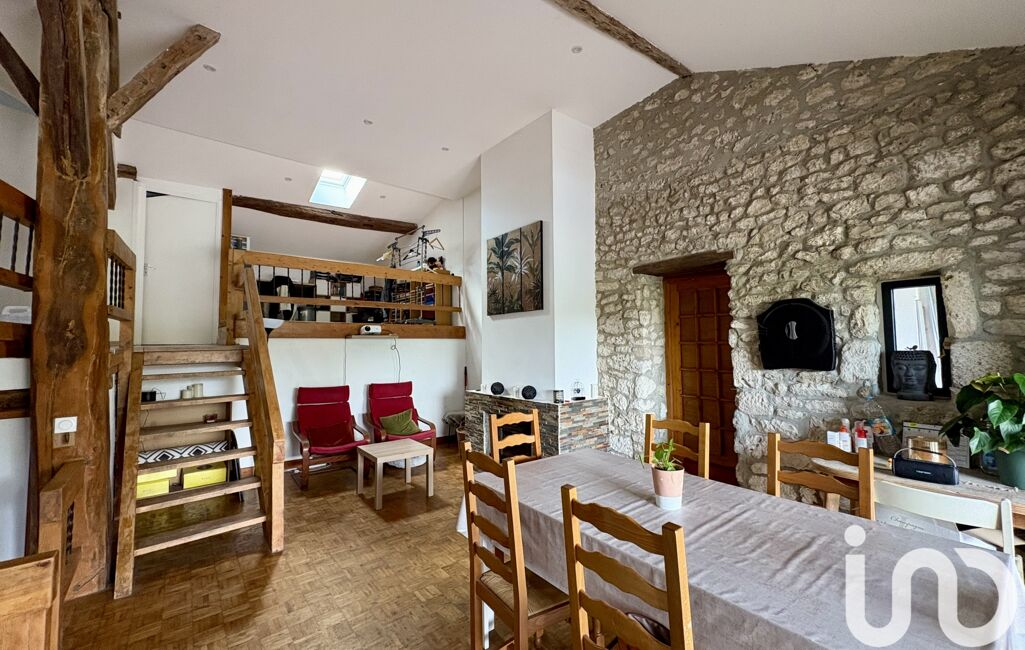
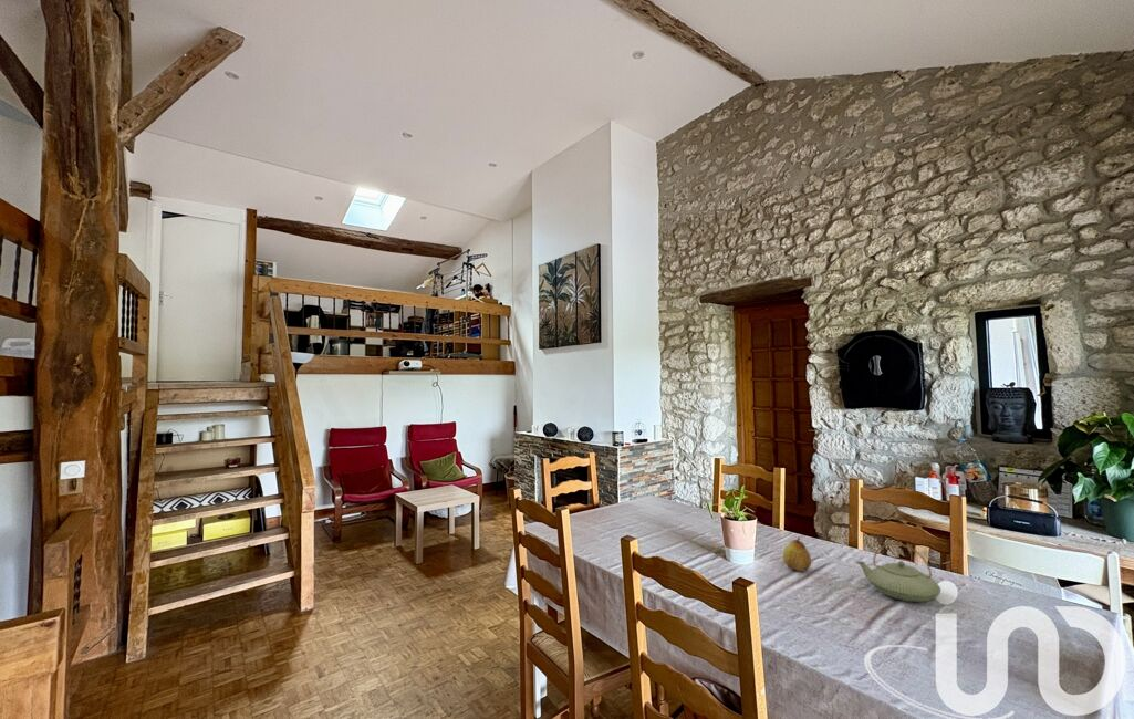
+ fruit (795, 552)
+ teapot (896, 567)
+ plate (927, 706)
